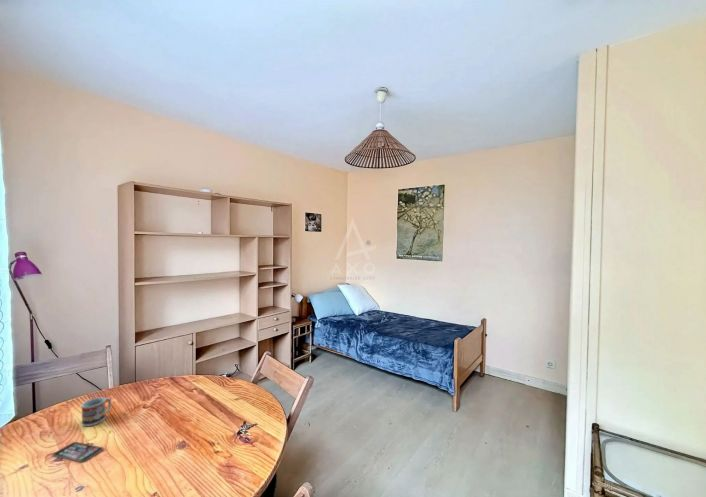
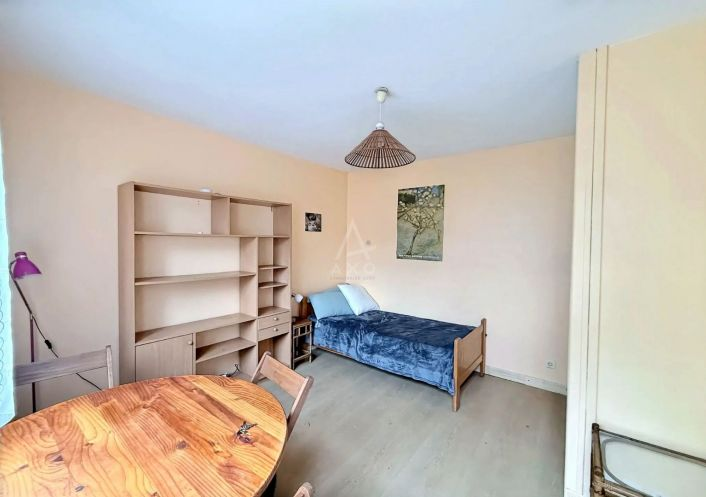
- smartphone (78, 451)
- cup (97, 409)
